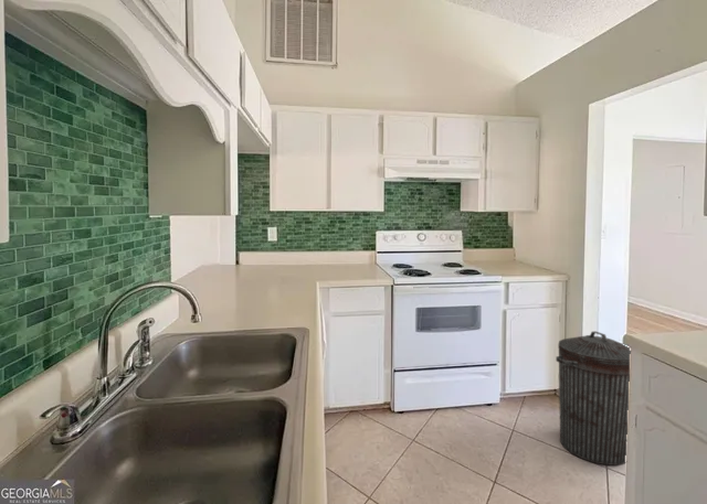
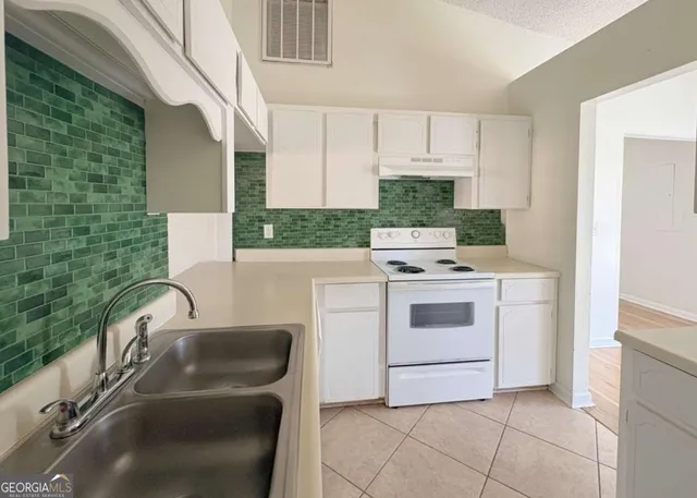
- trash can (595, 390)
